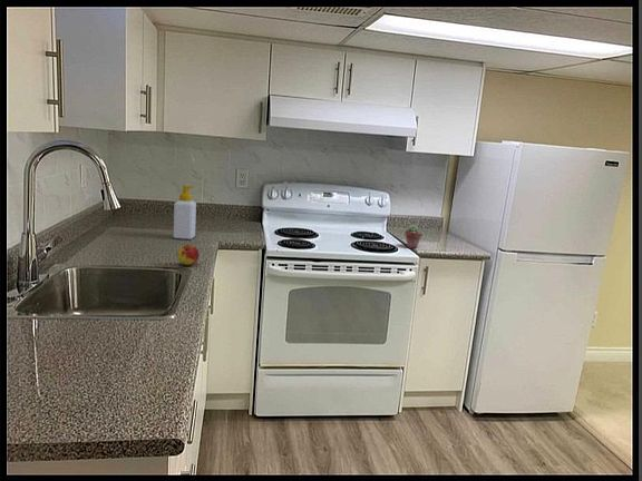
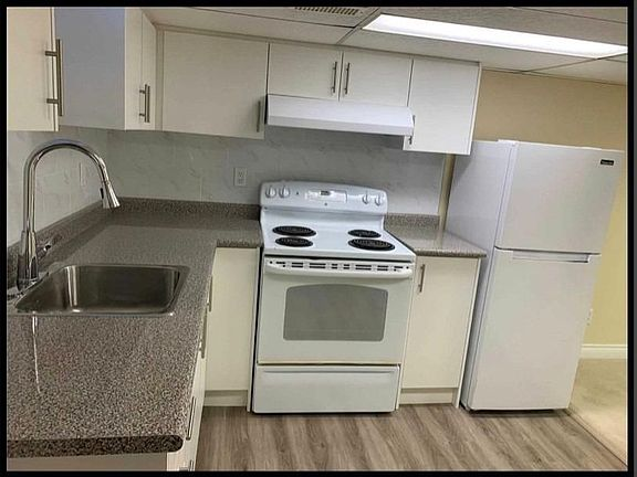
- soap bottle (185, 212)
- potted succulent (412, 235)
- apple (187, 255)
